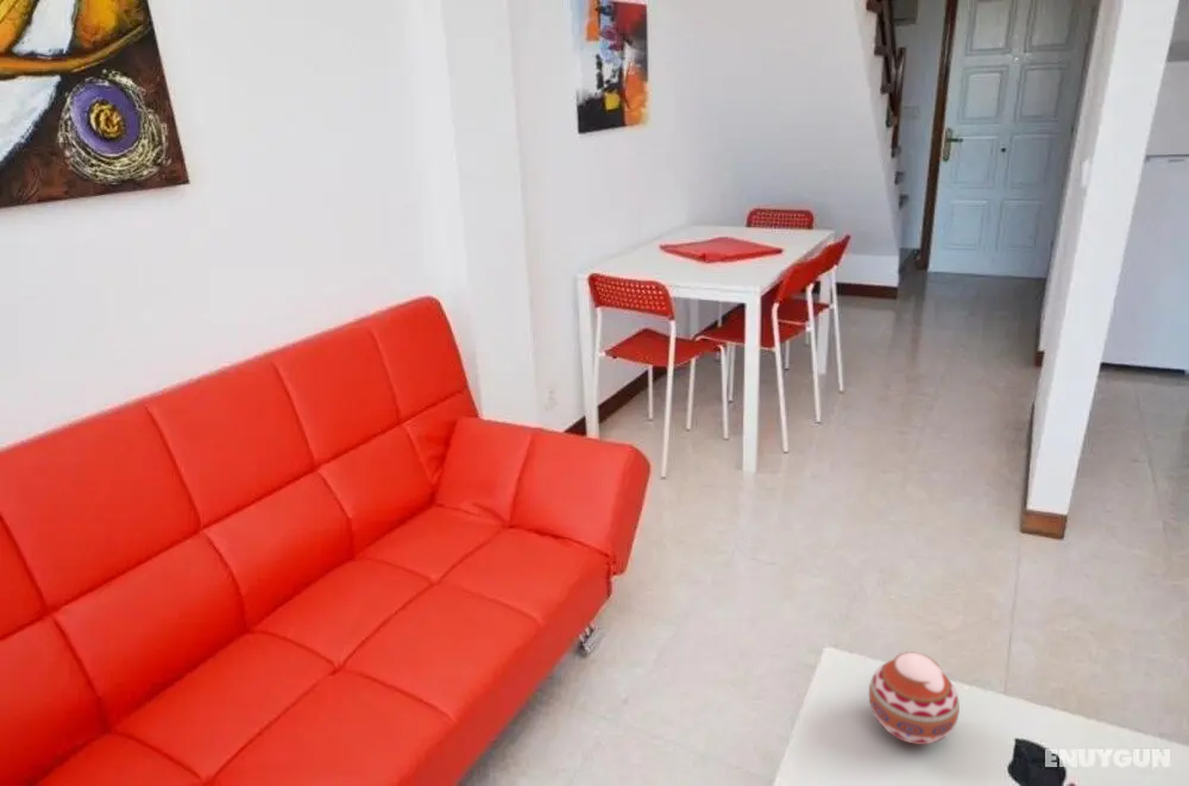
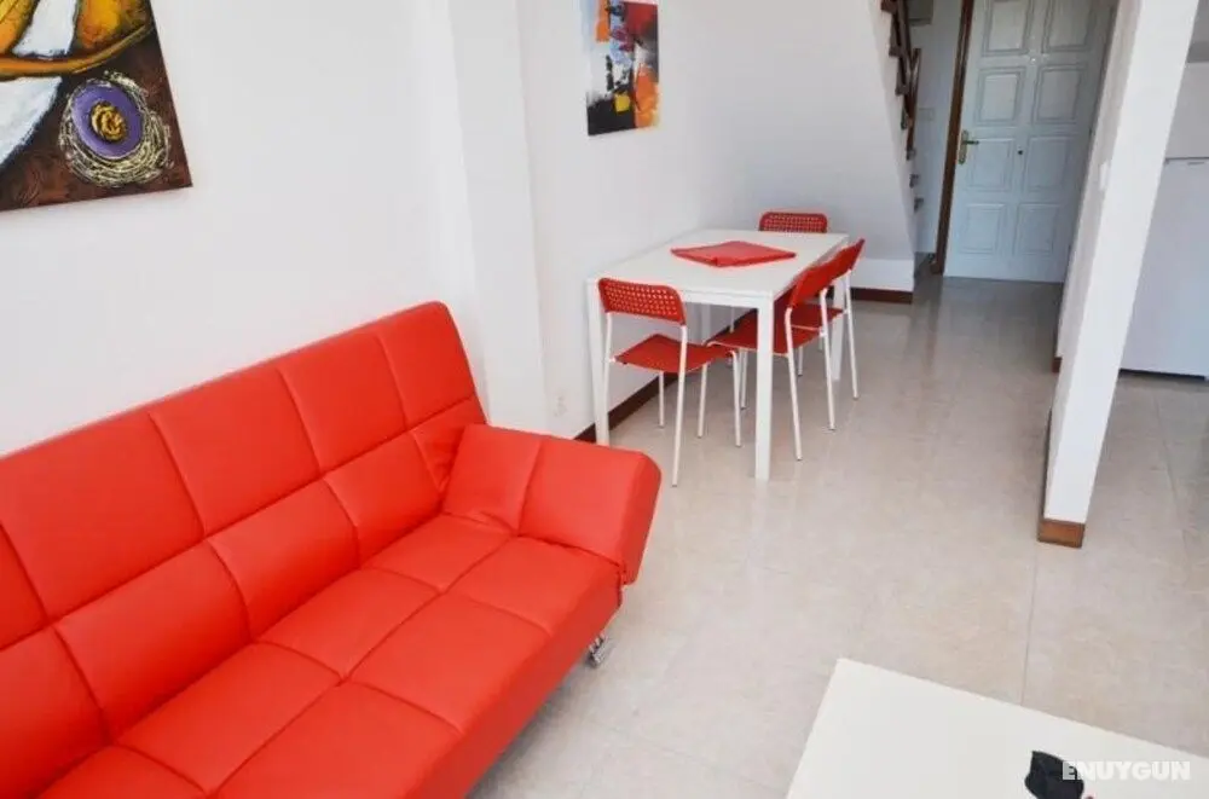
- decorative ball (913, 694)
